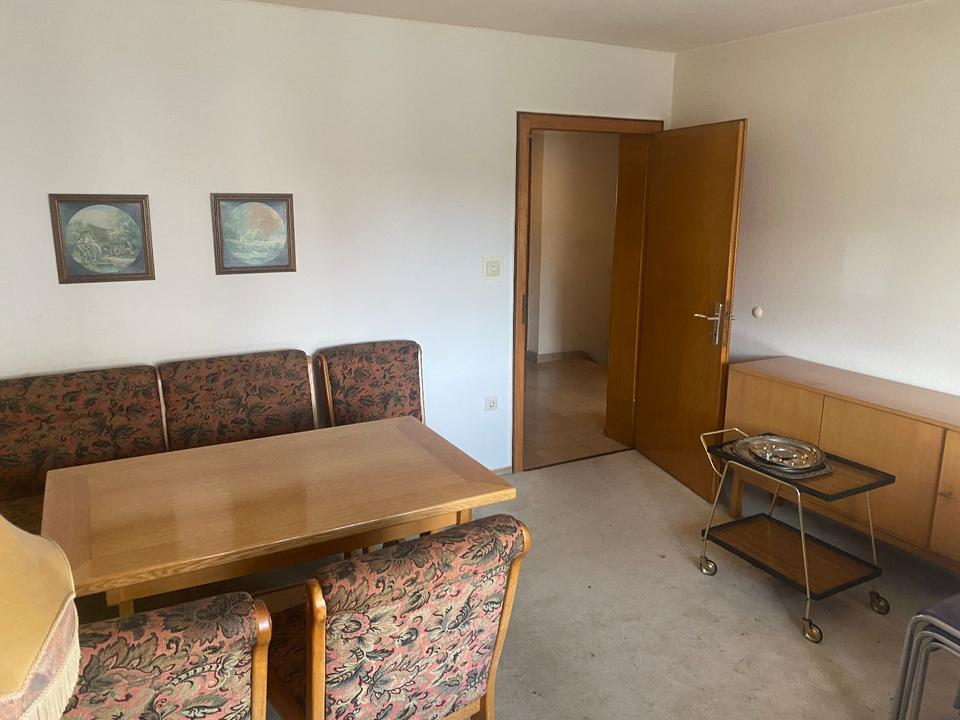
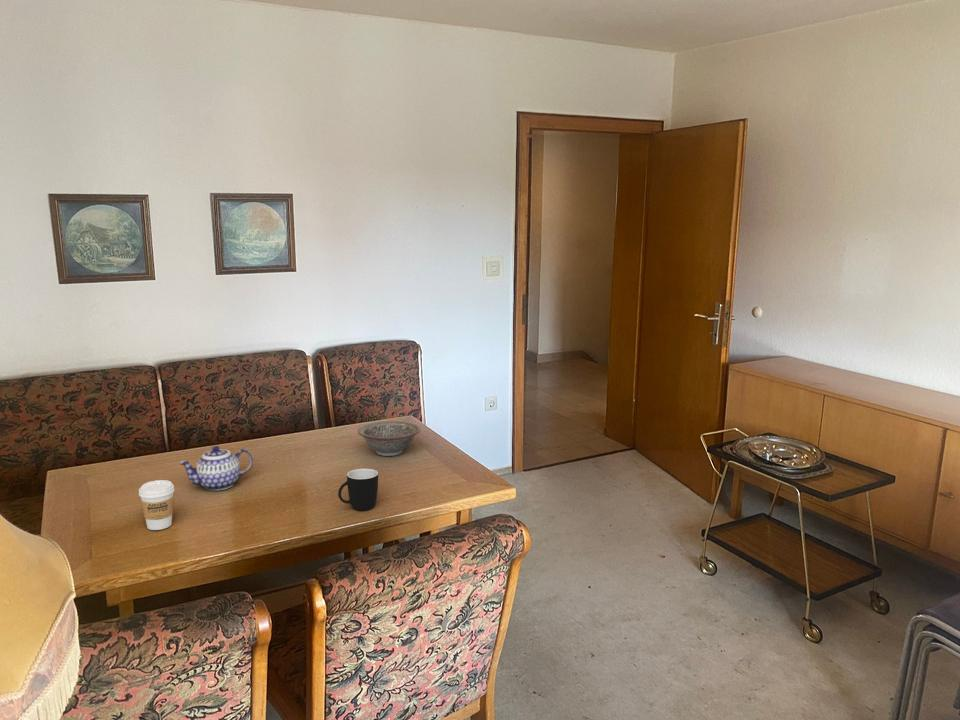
+ mug (358, 491)
+ decorative bowl (389, 440)
+ teapot (217, 466)
+ coffee cup (157, 504)
